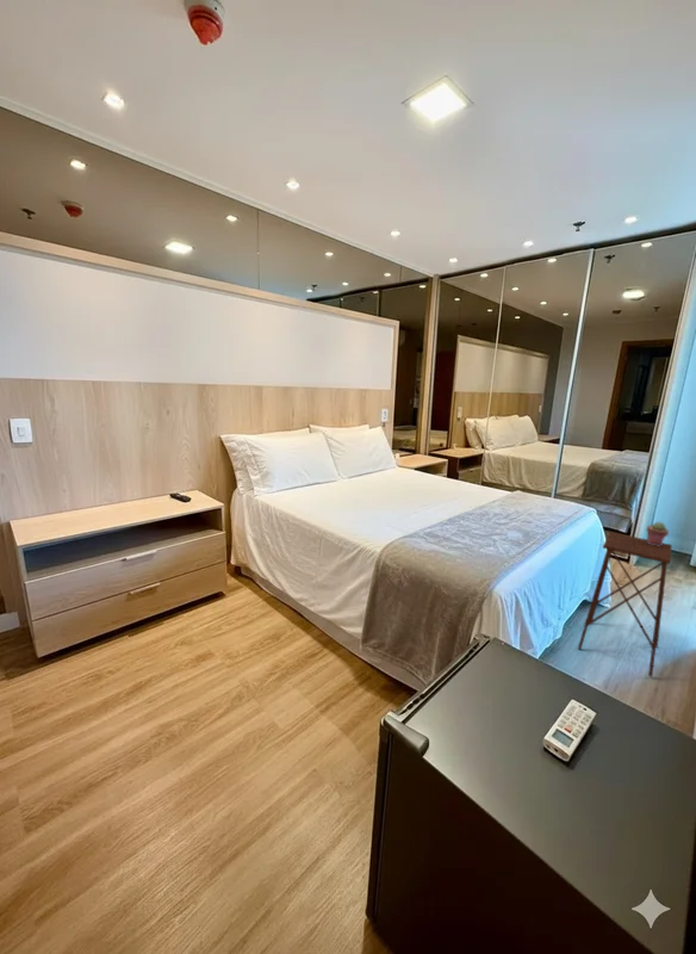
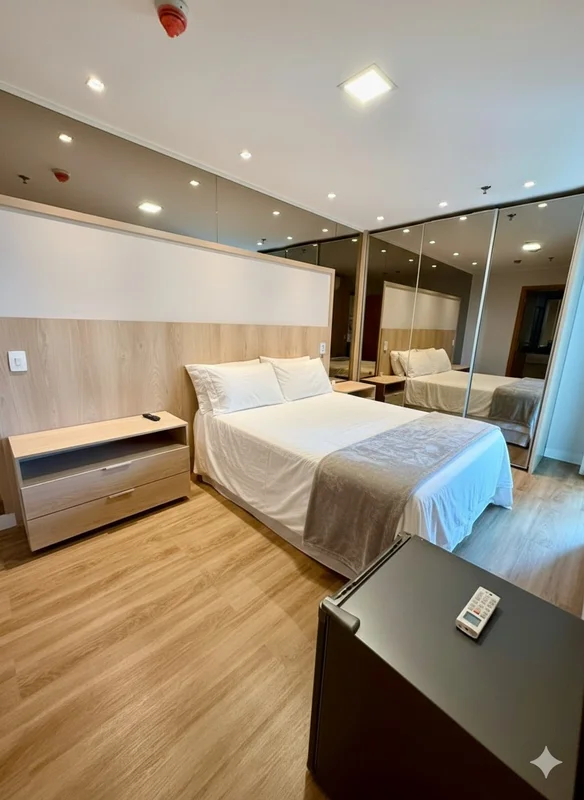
- potted succulent (657, 532)
- side table (628, 597)
